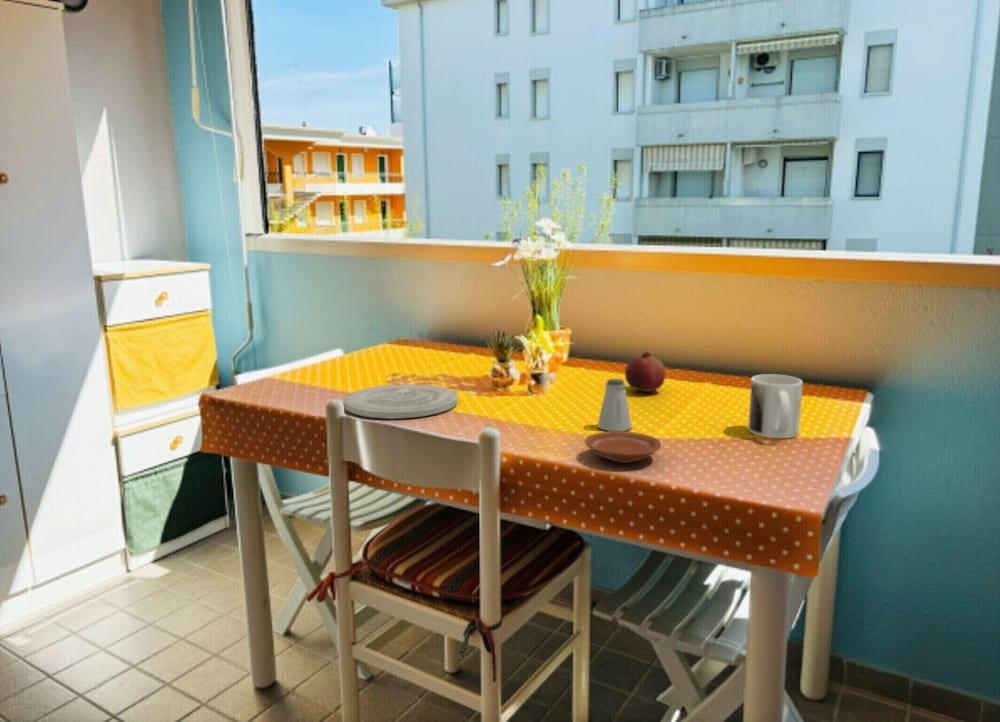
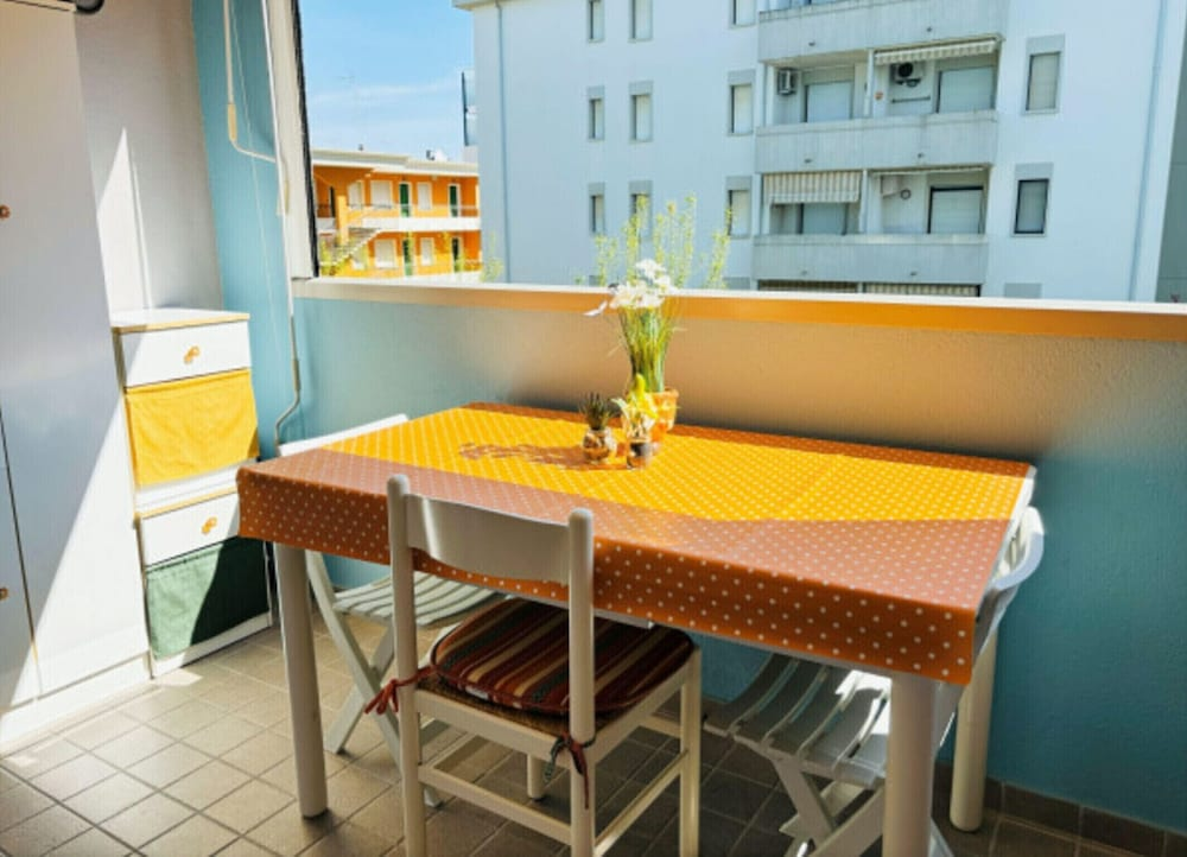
- plate (622, 449)
- fruit (645, 372)
- saltshaker (615, 403)
- plate (401, 400)
- mug (774, 406)
